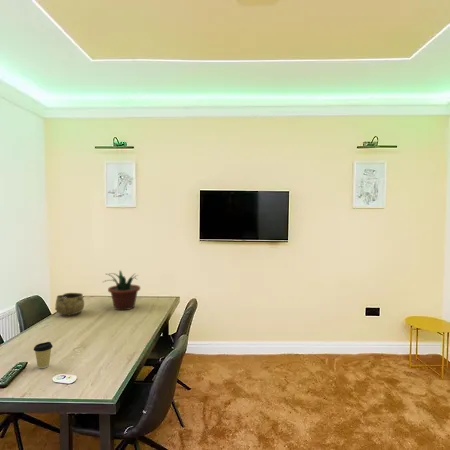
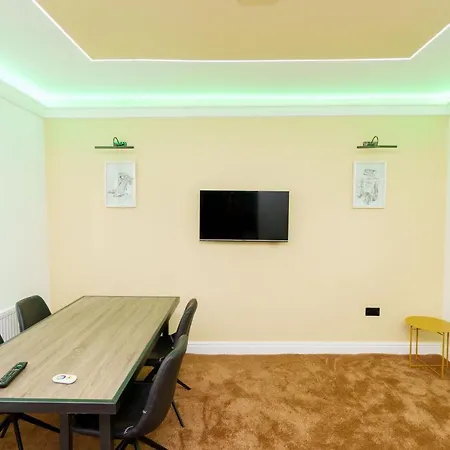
- decorative bowl (70, 304)
- potted plant (121, 290)
- coffee cup (43, 355)
